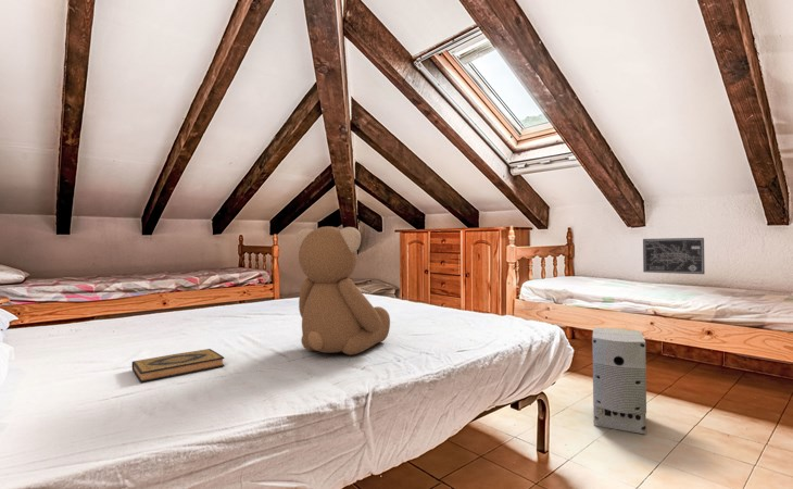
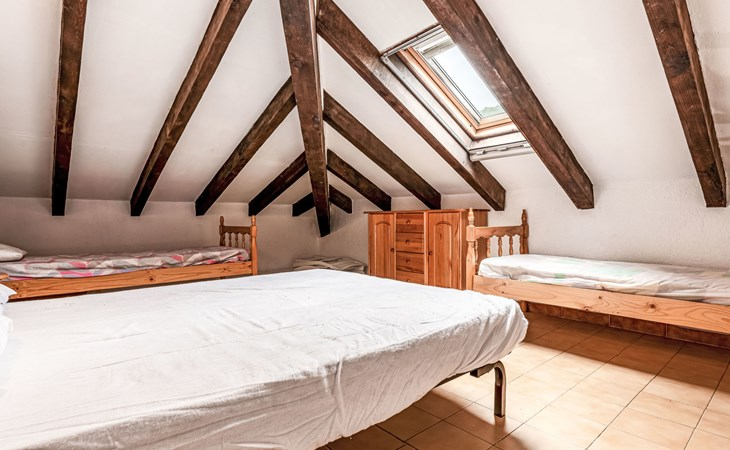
- air purifier (617, 377)
- teddy bear (339, 288)
- wall art (671, 255)
- hardback book (178, 363)
